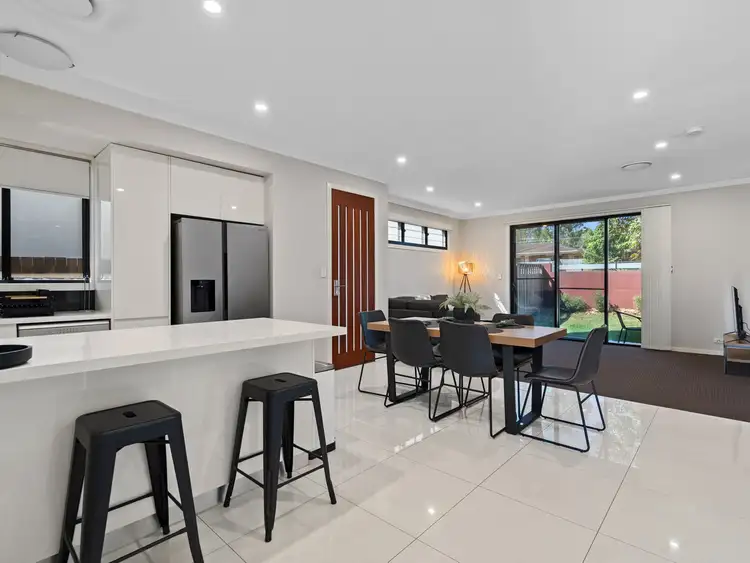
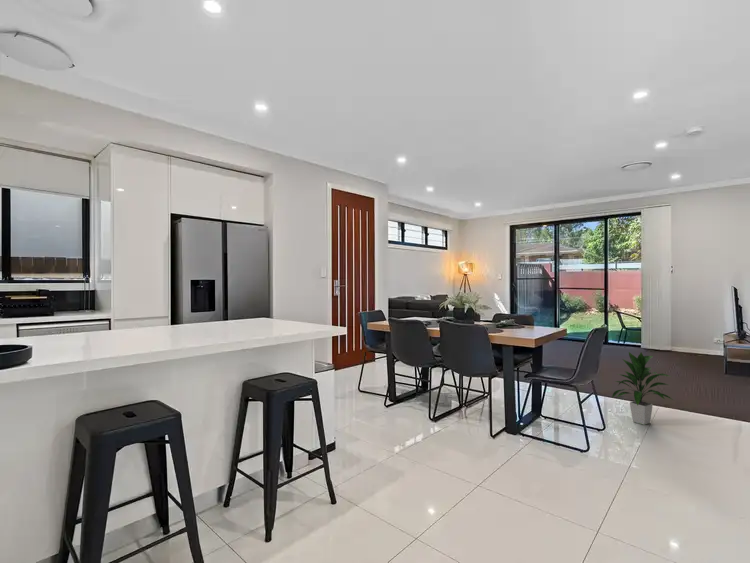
+ indoor plant (639, 385)
